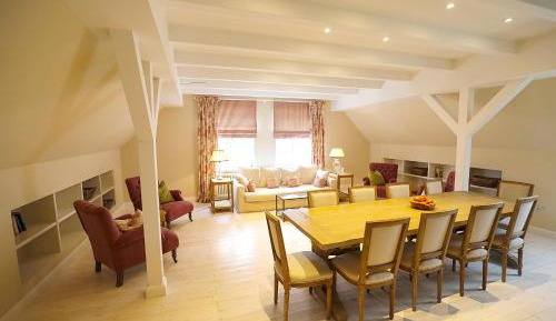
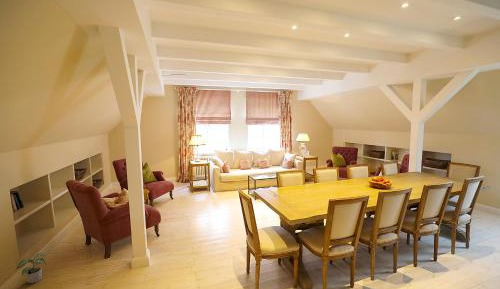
+ potted plant (33, 268)
